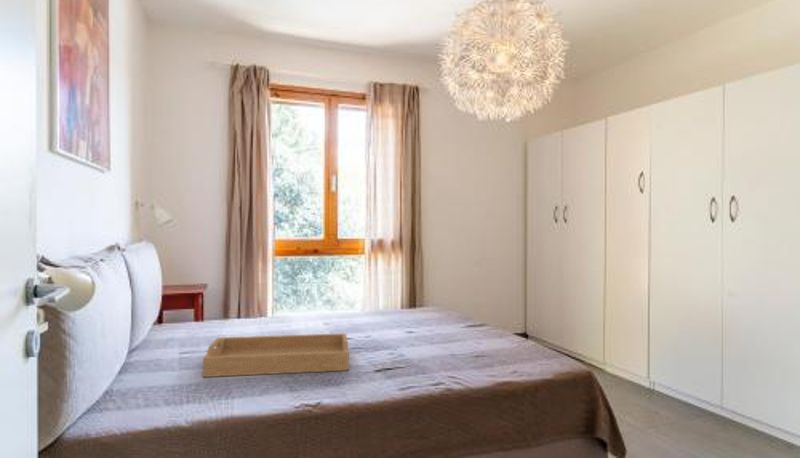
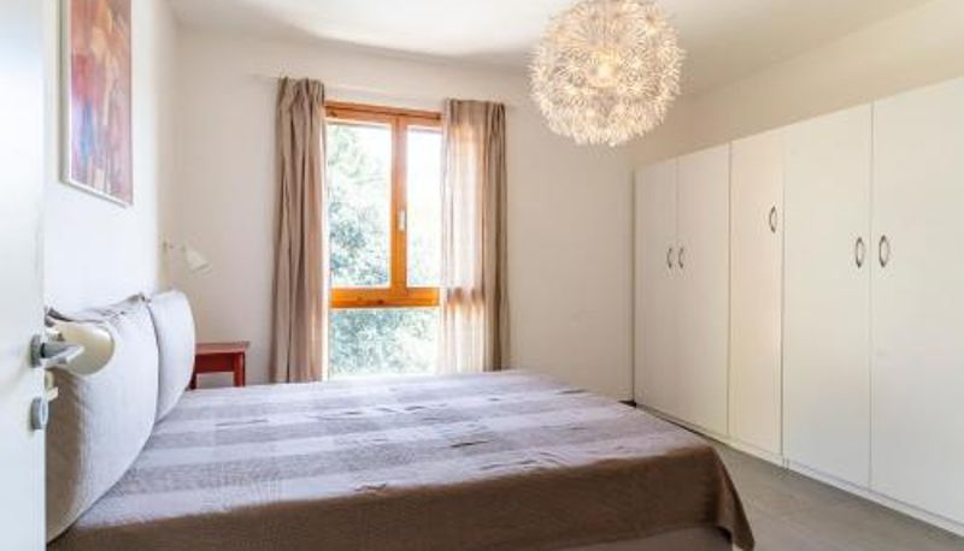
- serving tray (281, 350)
